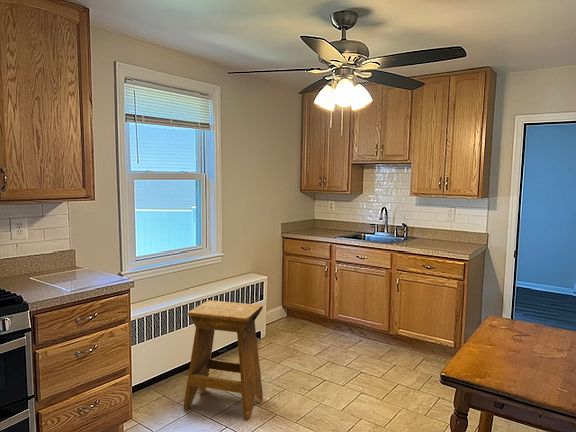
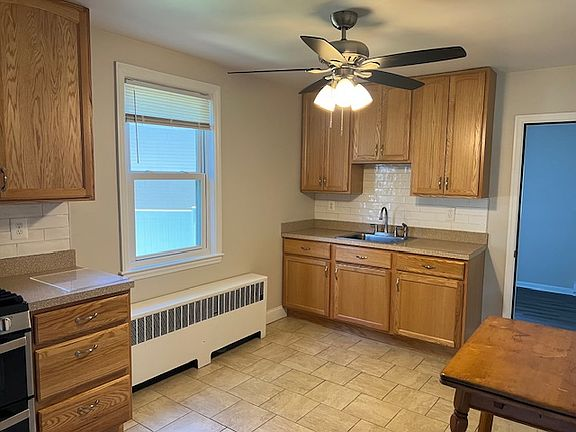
- stool (224, 361)
